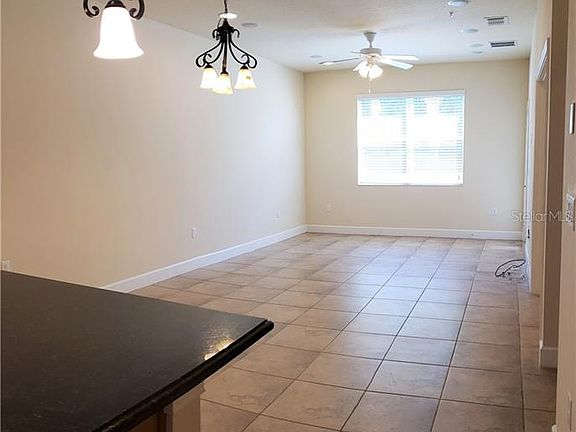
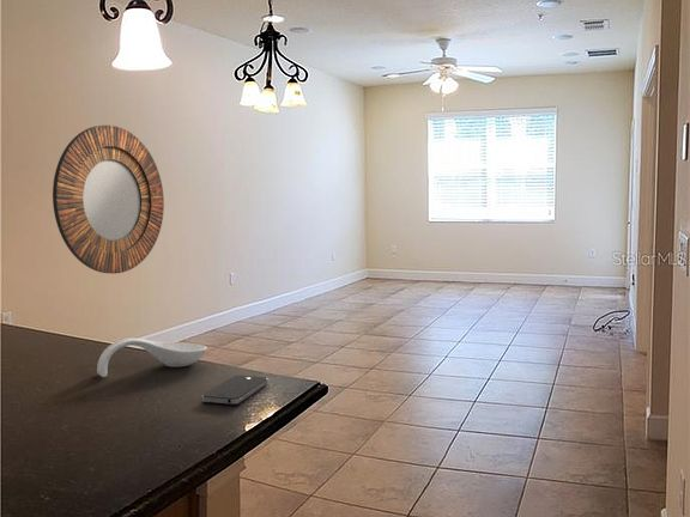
+ spoon rest (153, 352)
+ smartphone (236, 389)
+ home mirror (113, 200)
